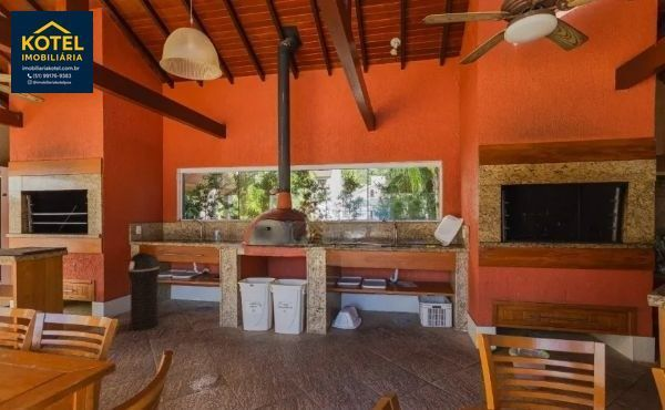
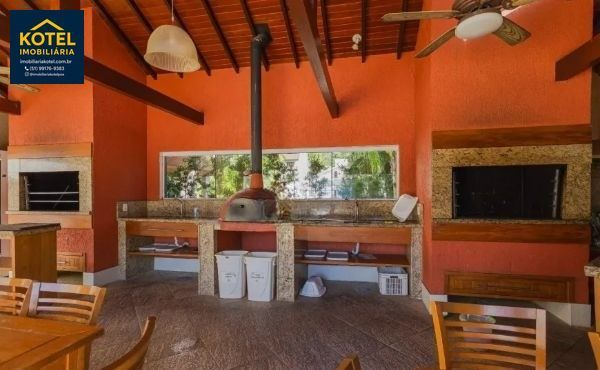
- trash can (143, 289)
